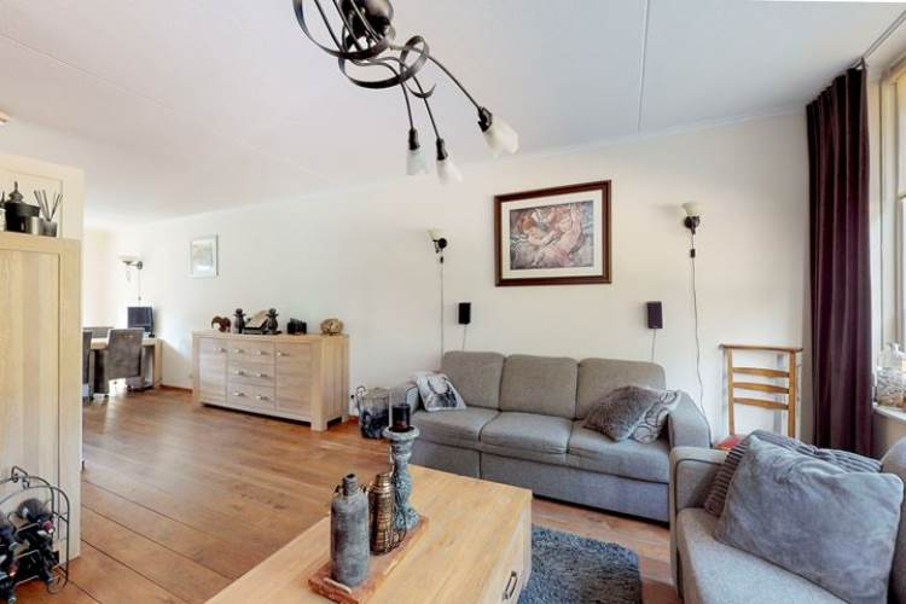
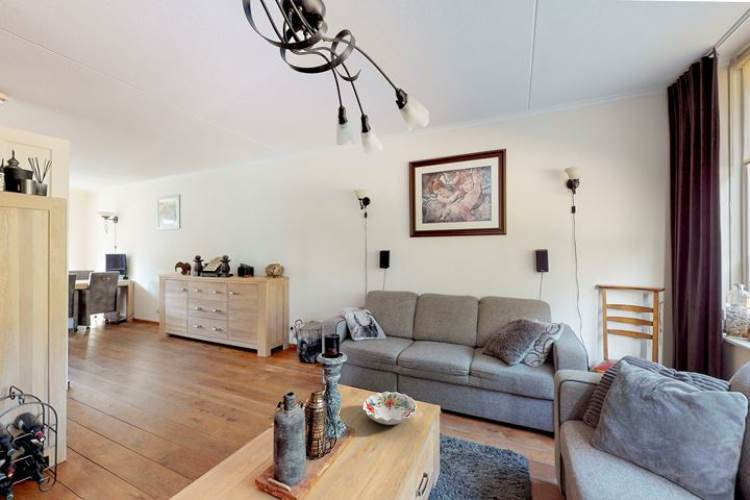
+ decorative bowl (389, 410)
